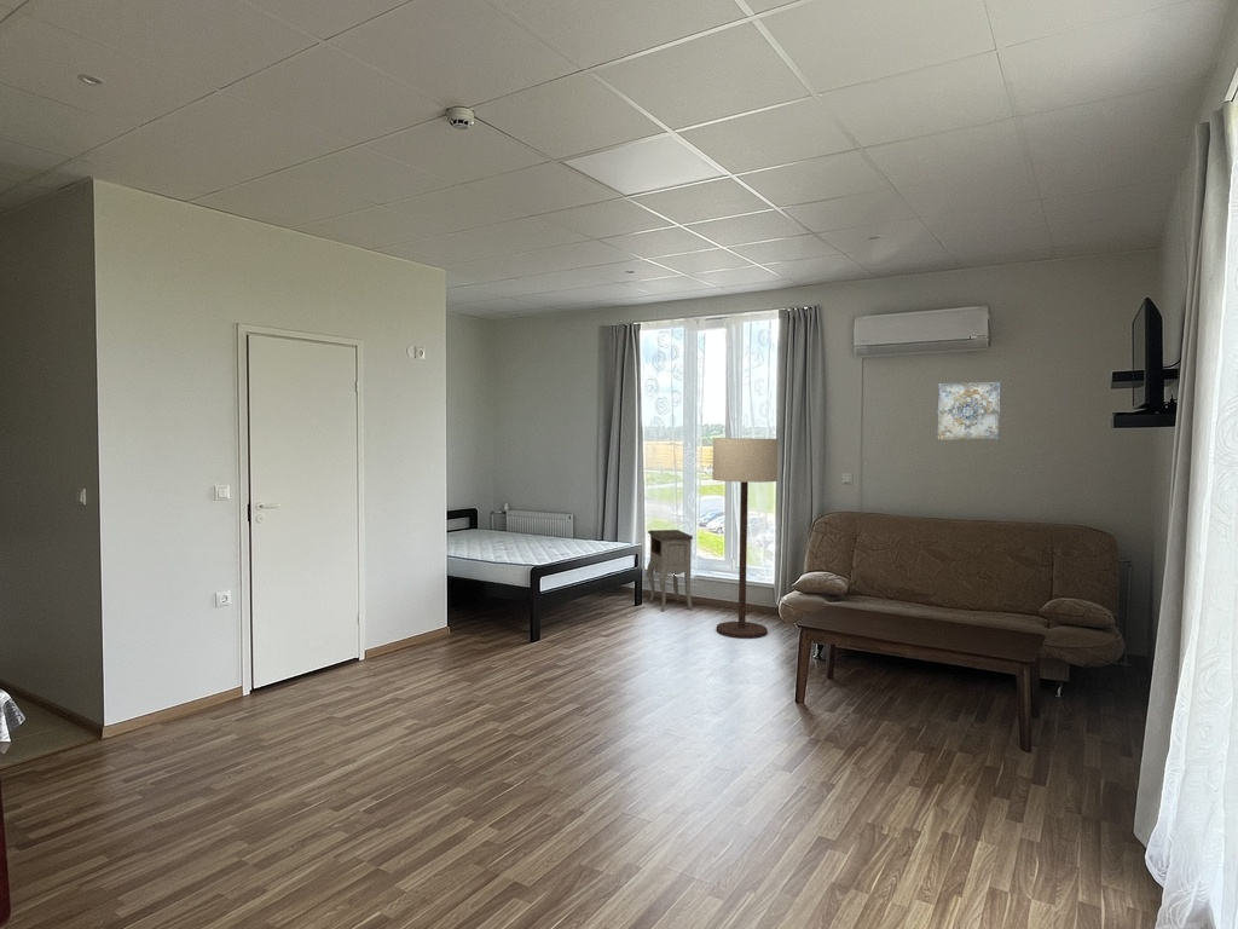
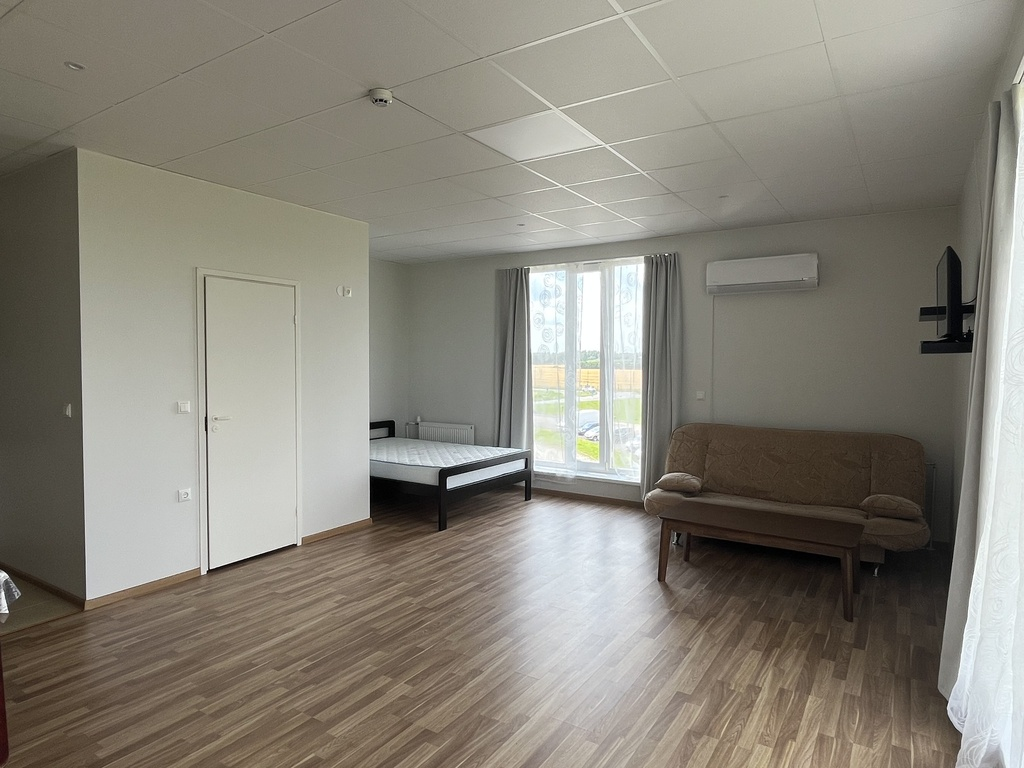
- floor lamp (742, 535)
- wall art (968, 411)
- nightstand (669, 569)
